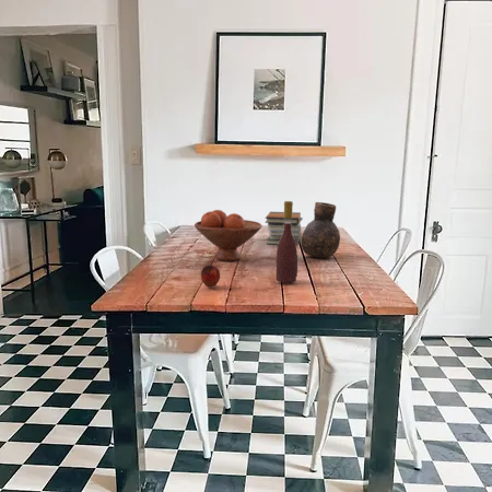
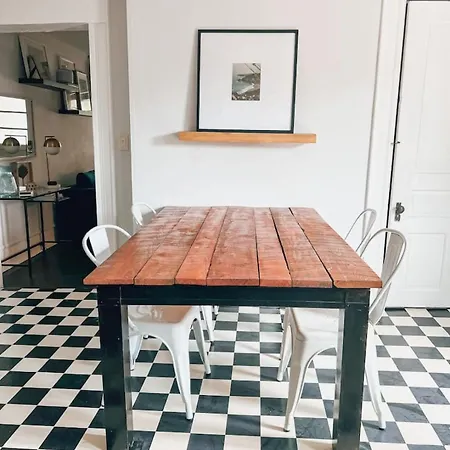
- apple (210, 276)
- book stack (283, 227)
- wine bottle (286, 242)
- vase (320, 230)
- fruit bowl (227, 234)
